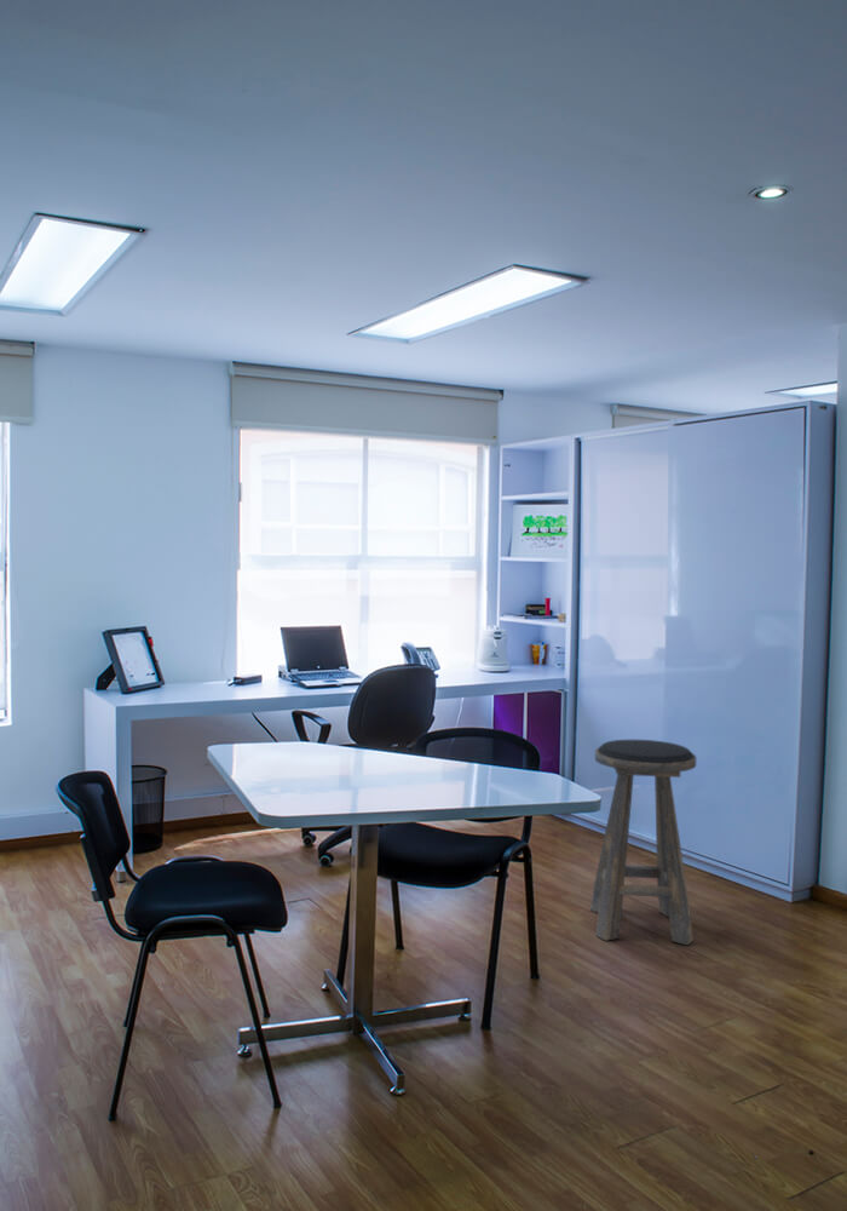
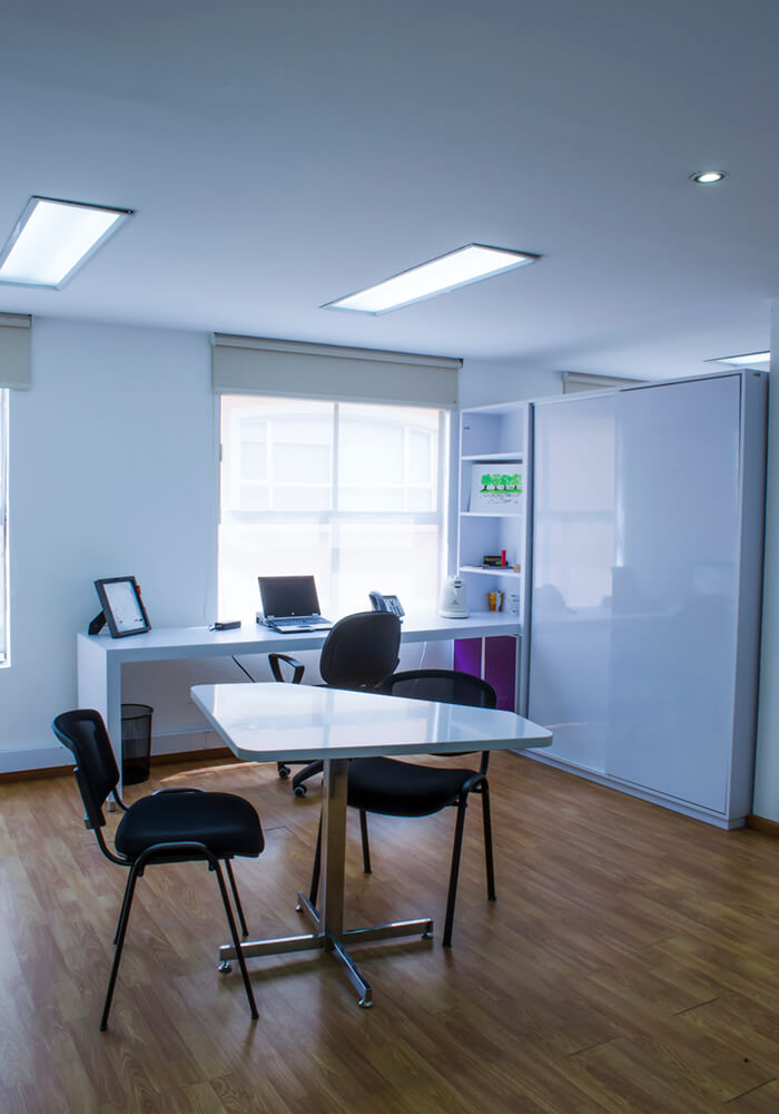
- stool (656, 836)
